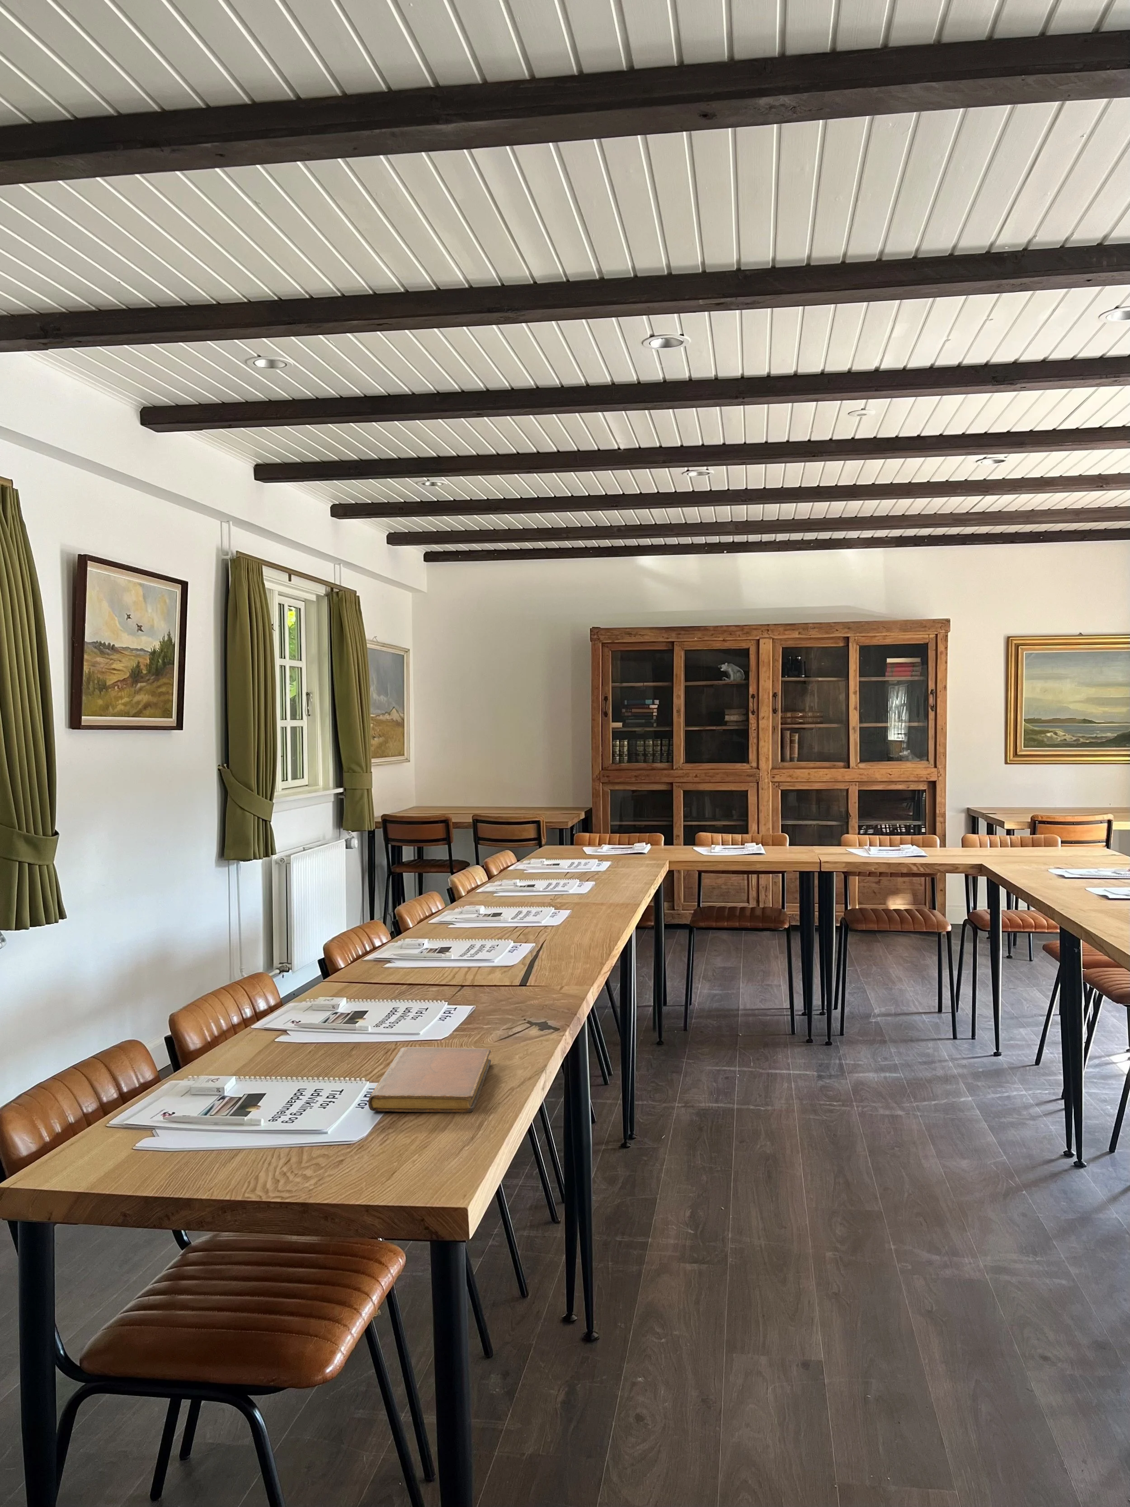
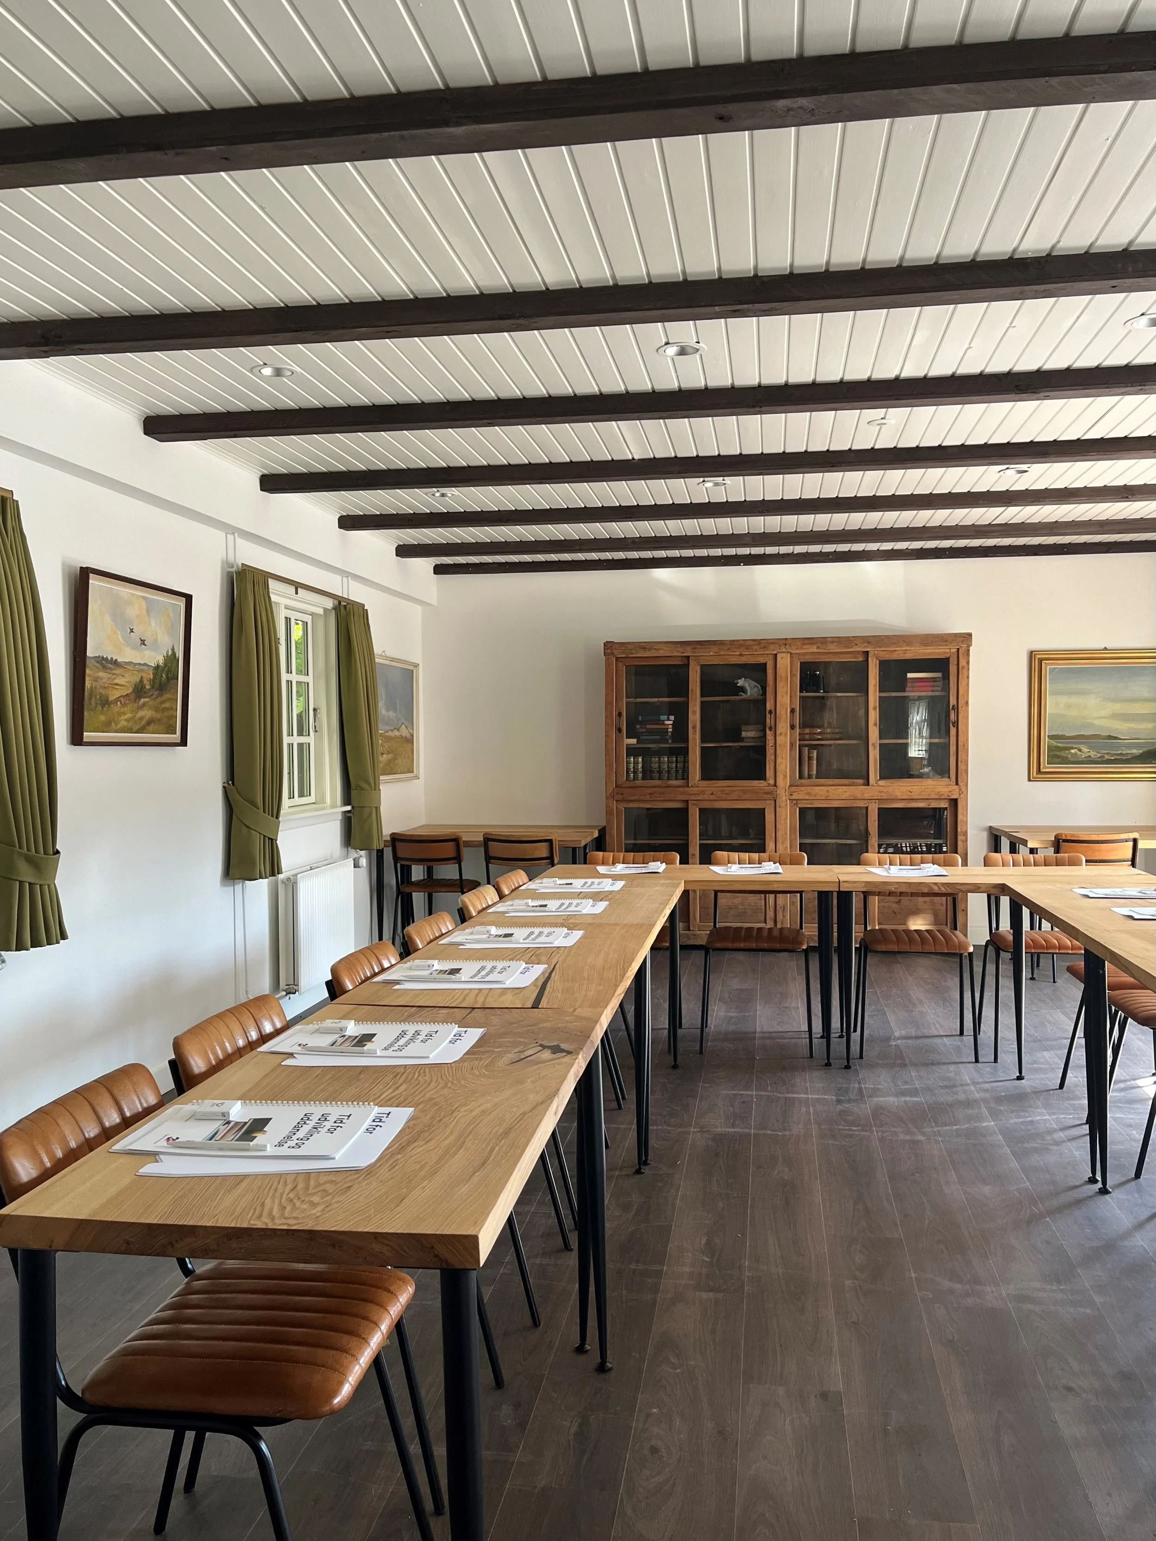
- notebook (433, 1077)
